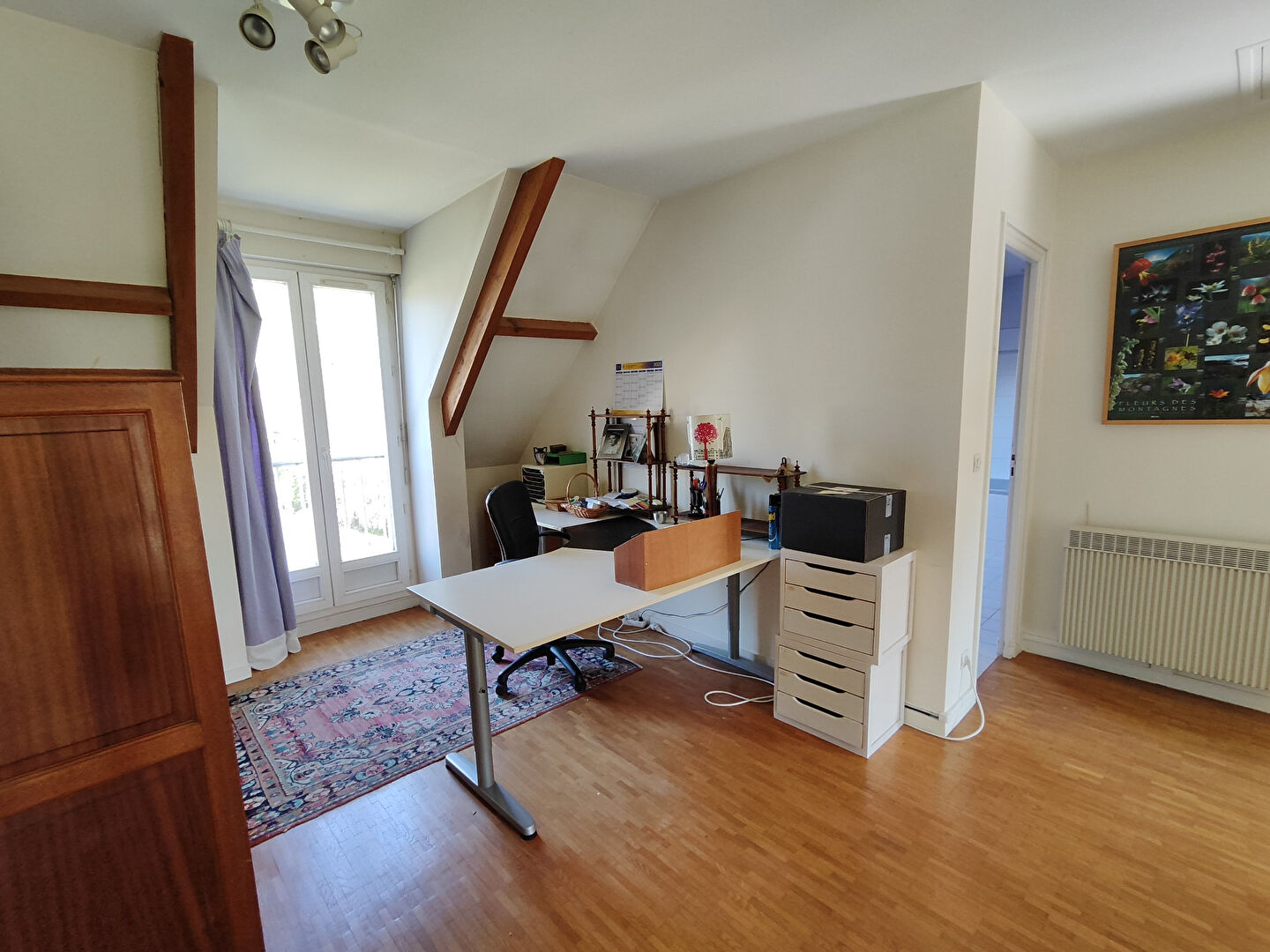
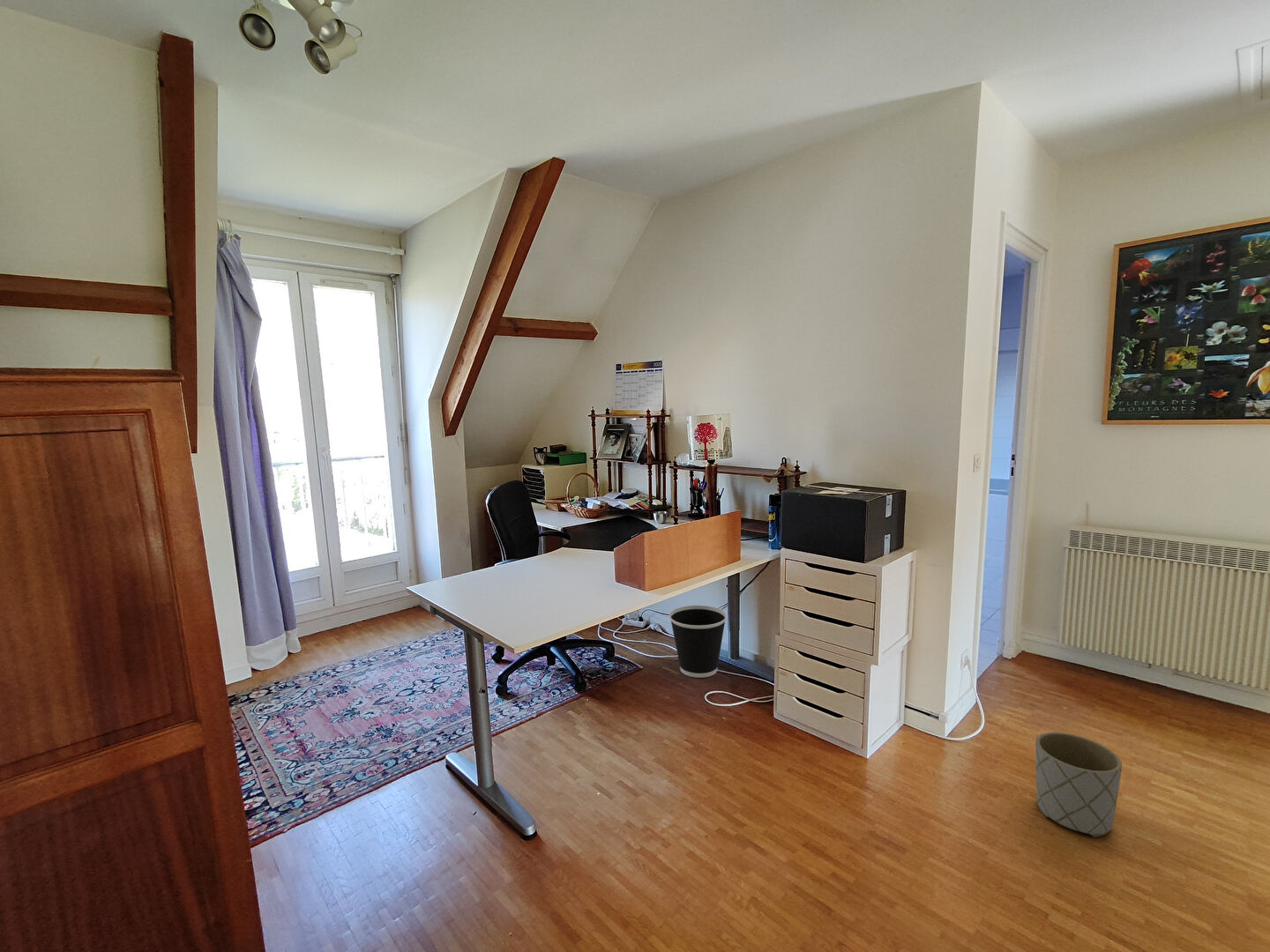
+ planter (1075, 783)
+ wastebasket (698, 642)
